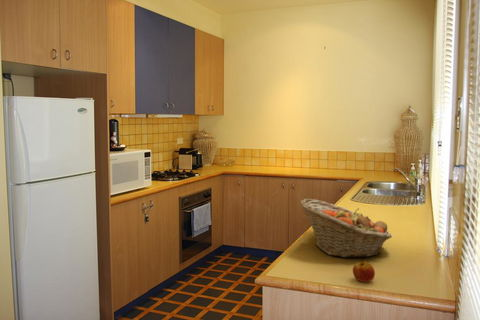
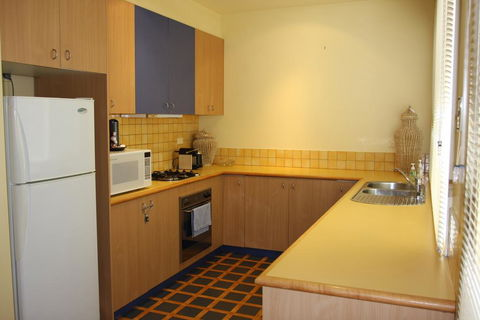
- fruit basket (343, 225)
- apple (363, 270)
